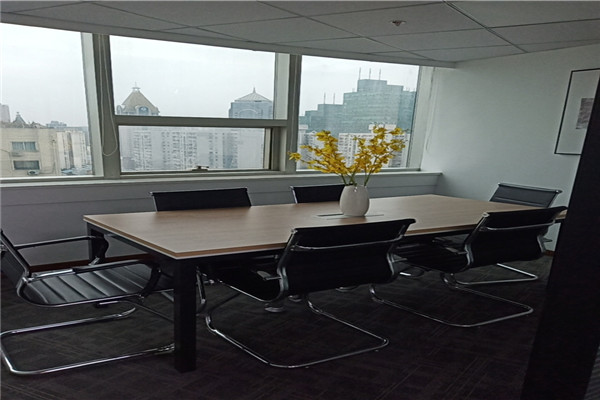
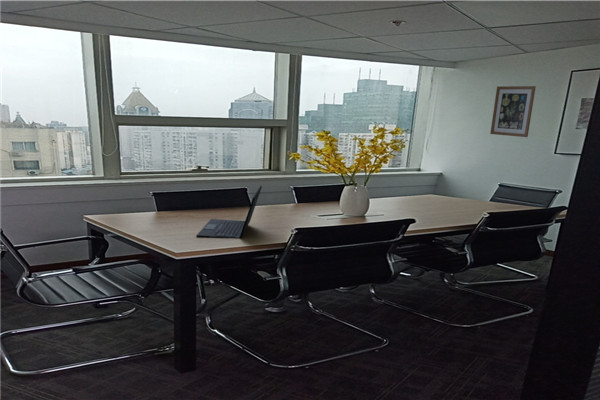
+ laptop (231, 220)
+ wall art (511, 111)
